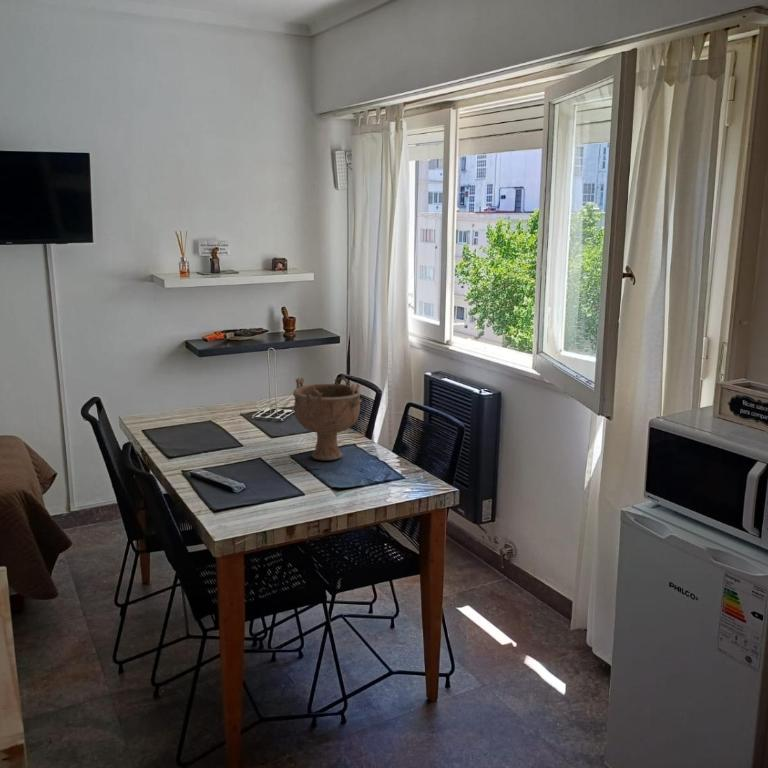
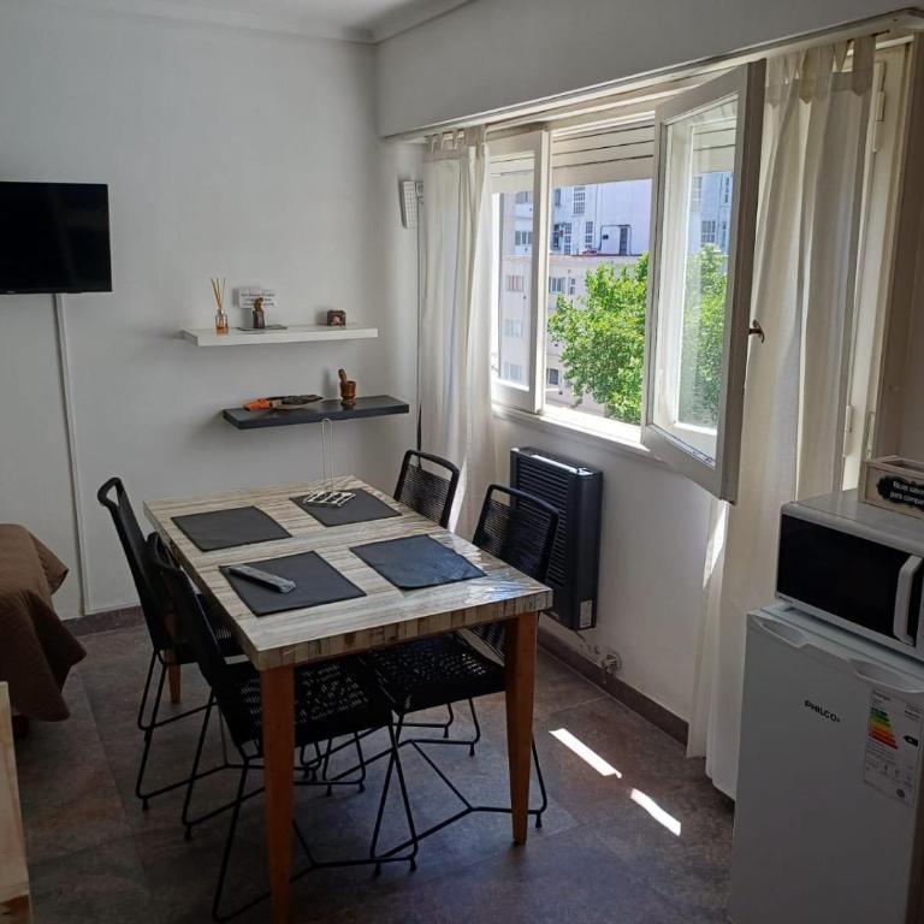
- decorative bowl (327, 418)
